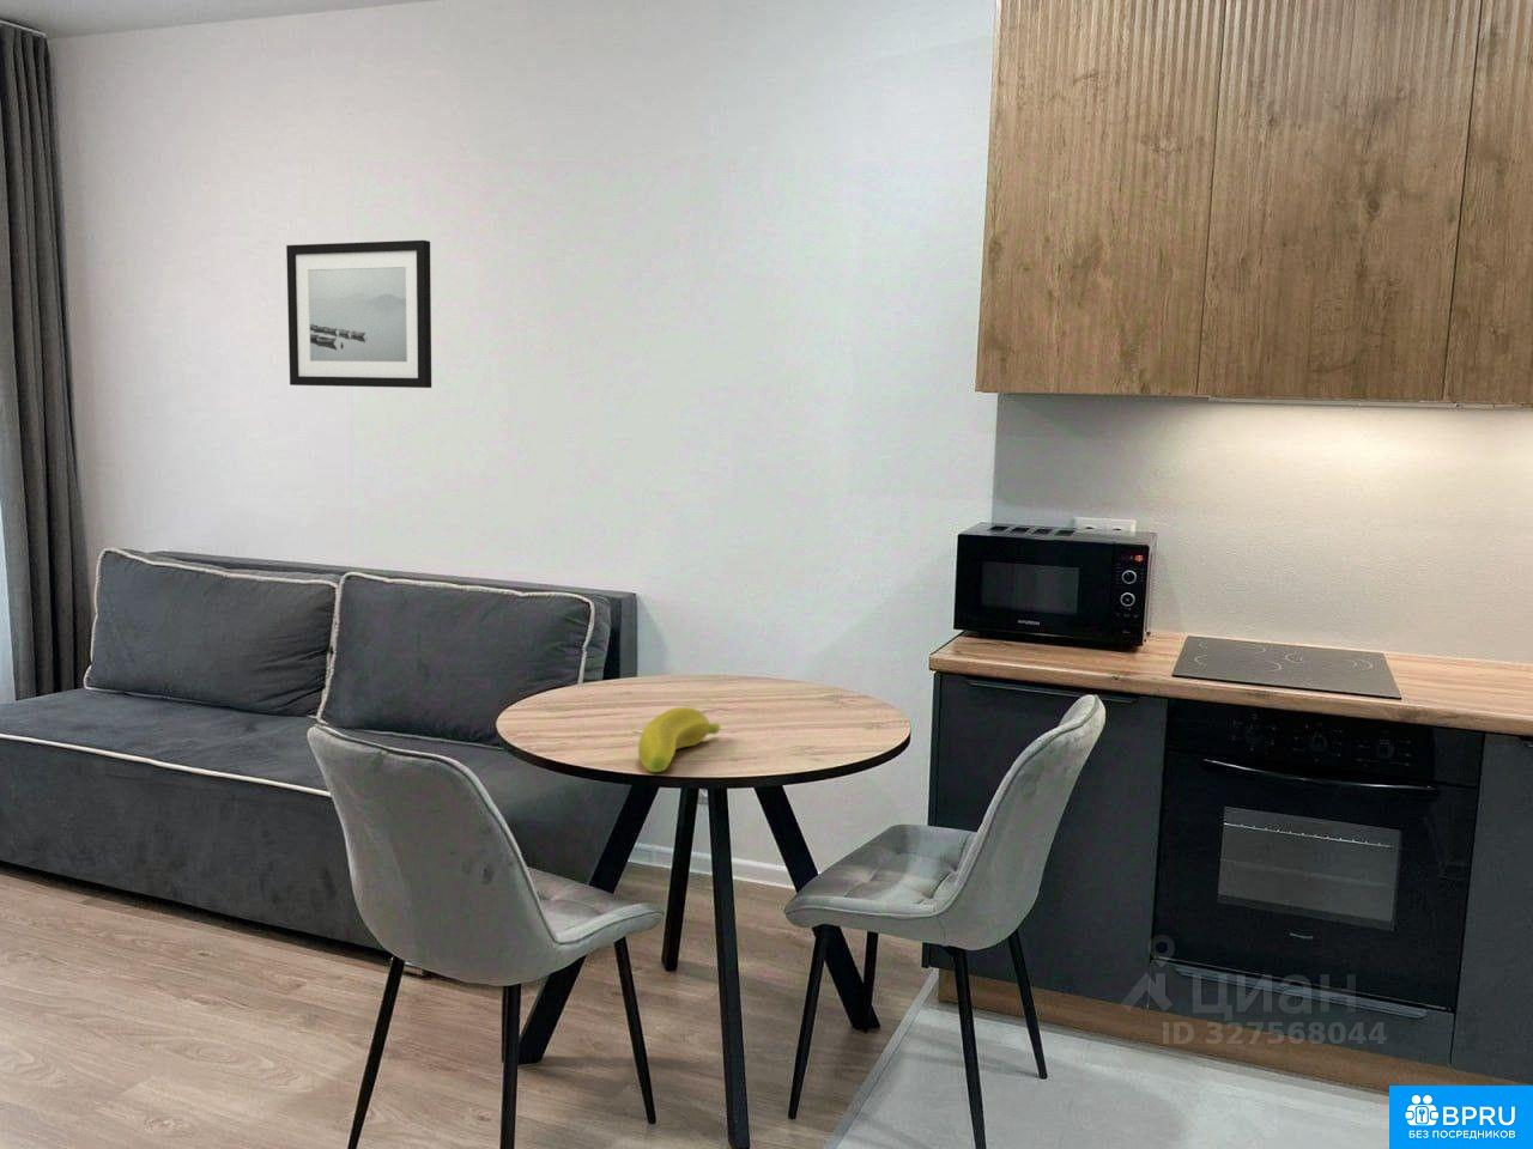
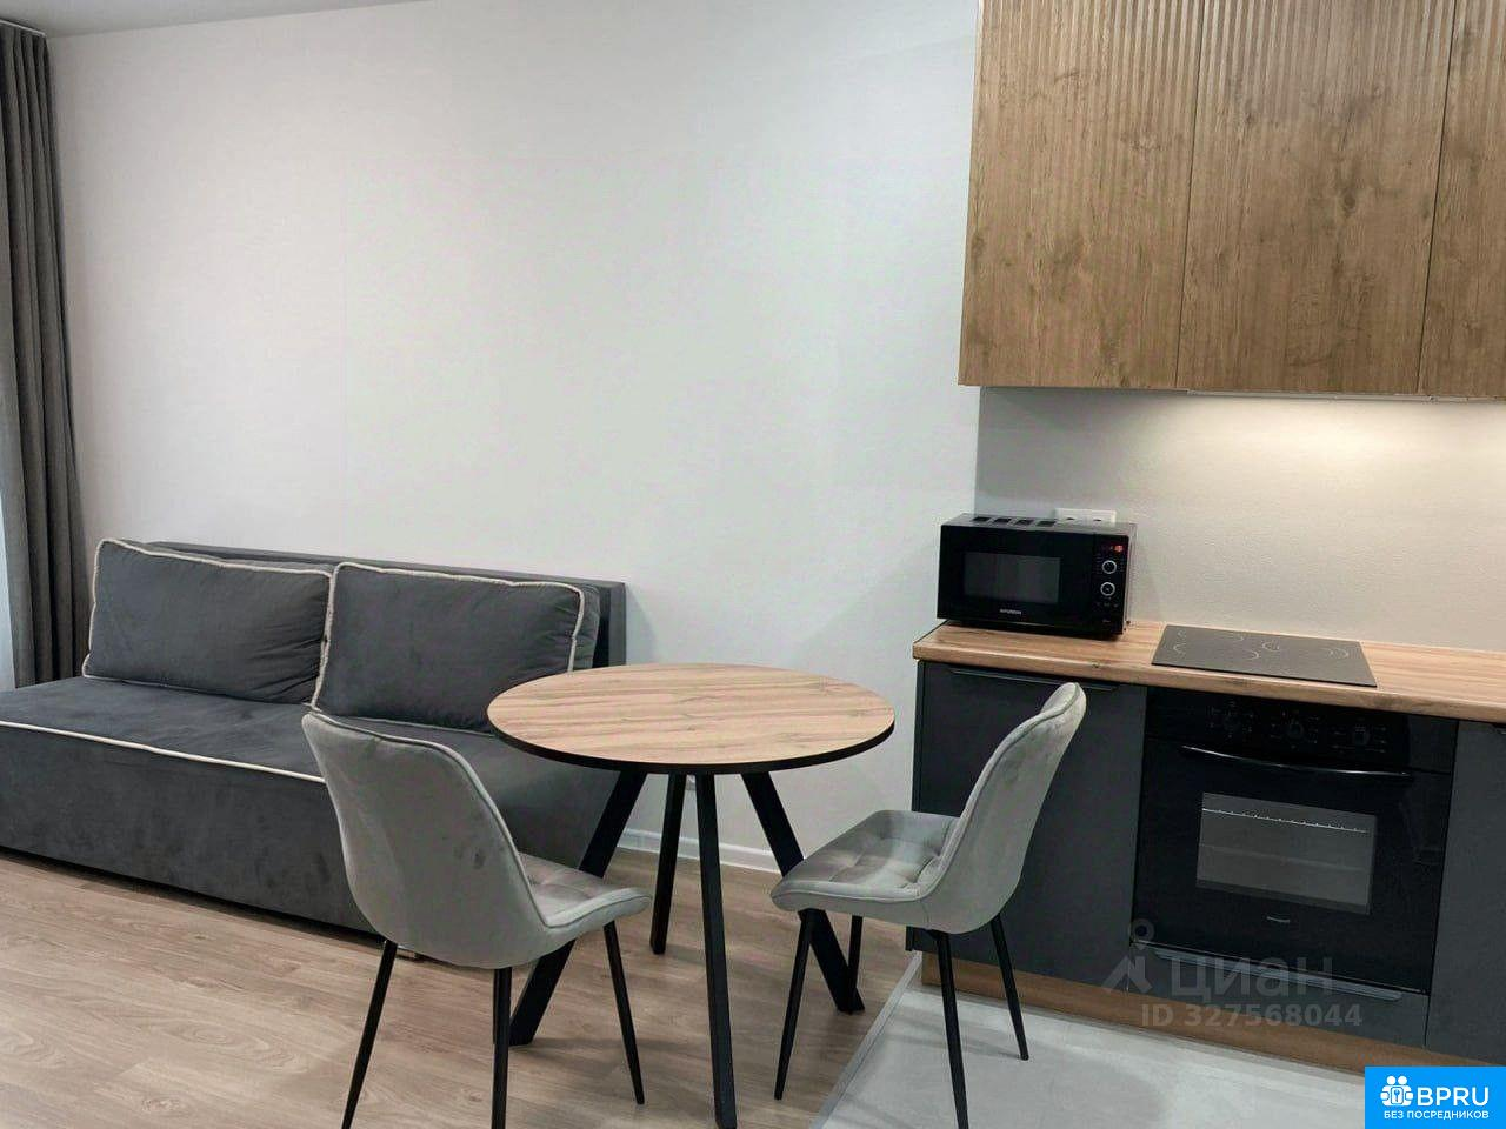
- fruit (684, 735)
- wall art (357, 315)
